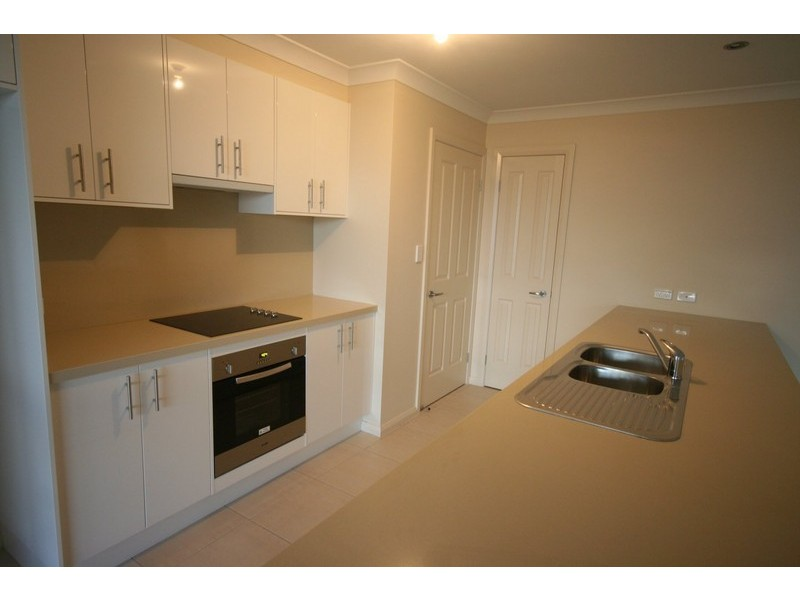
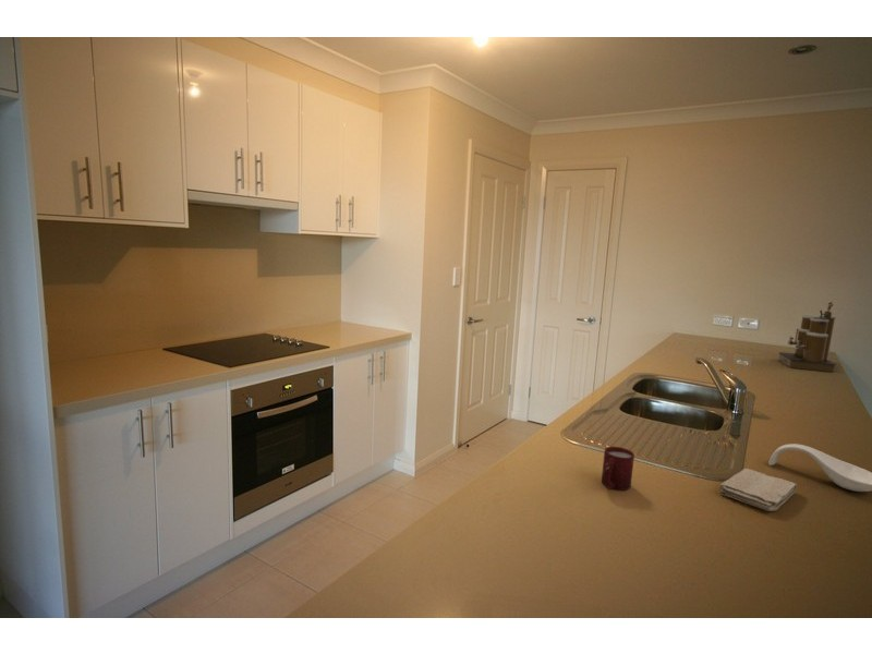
+ spoon rest (824, 465)
+ washcloth (758, 487)
+ cup (615, 470)
+ coffee maker (810, 332)
